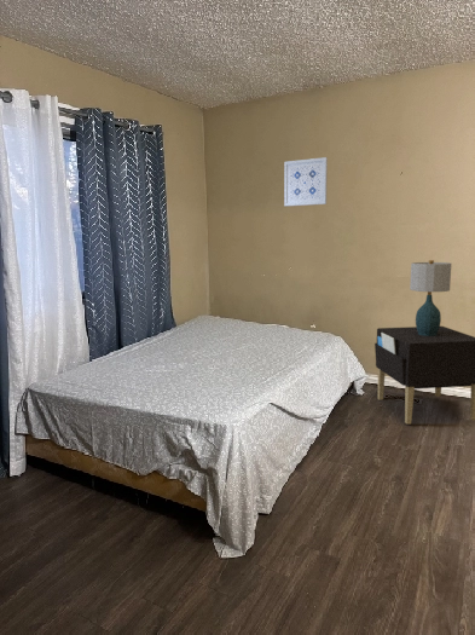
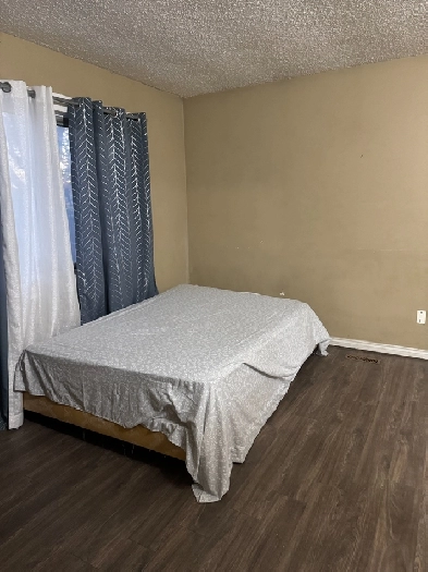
- wall art (305, 183)
- table lamp (429, 298)
- nightstand (423, 371)
